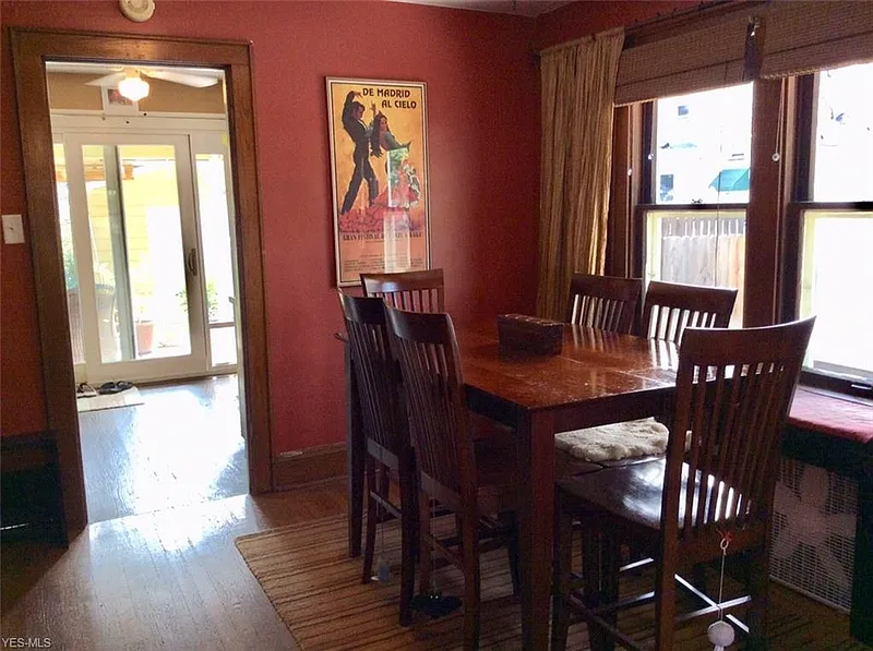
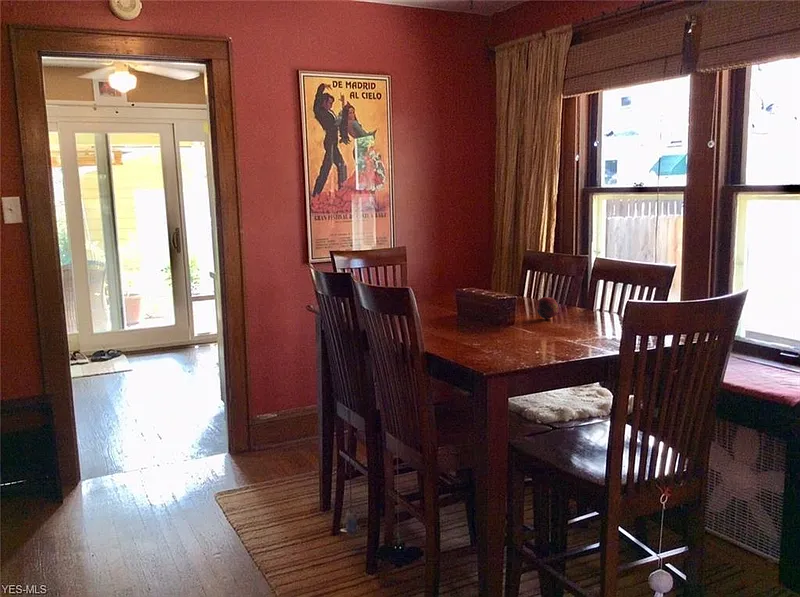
+ fruit (547, 308)
